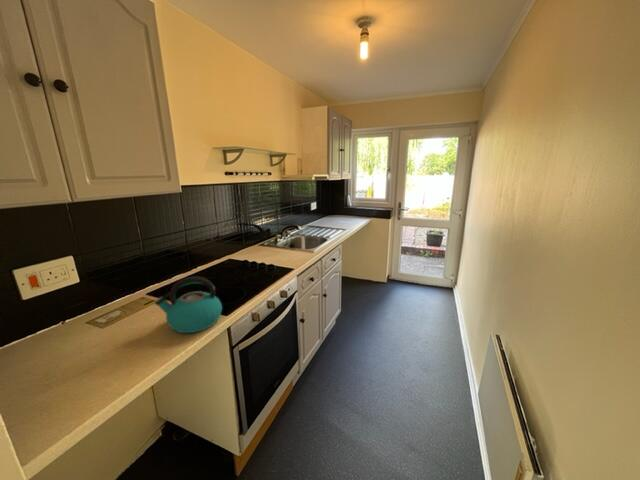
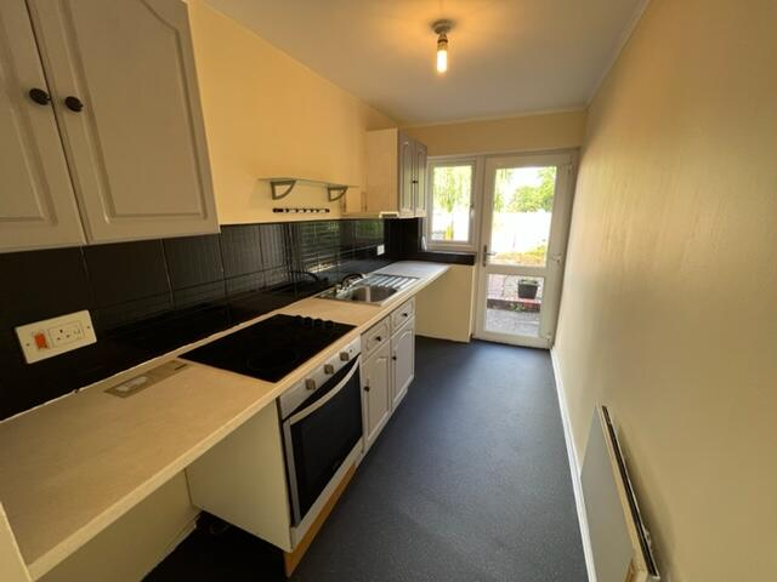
- kettle (189, 301)
